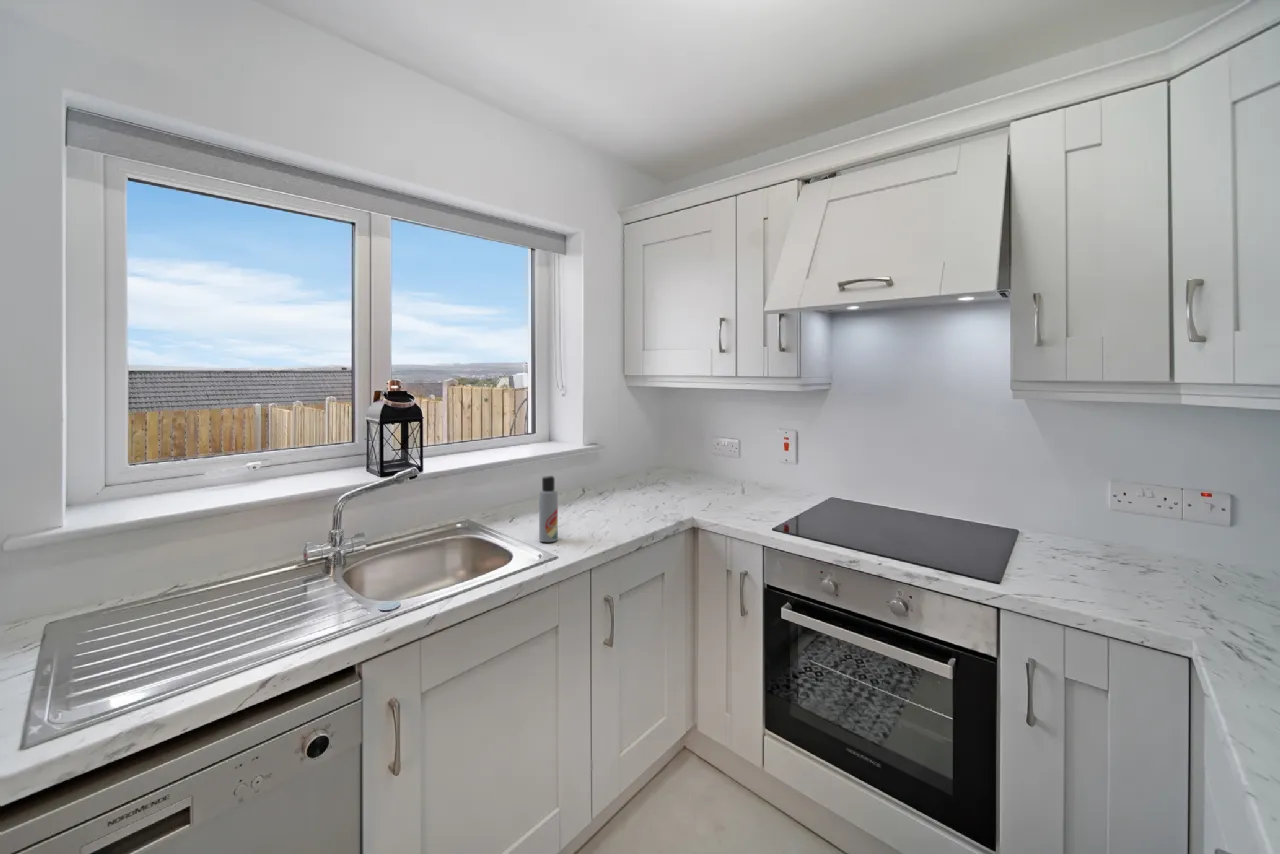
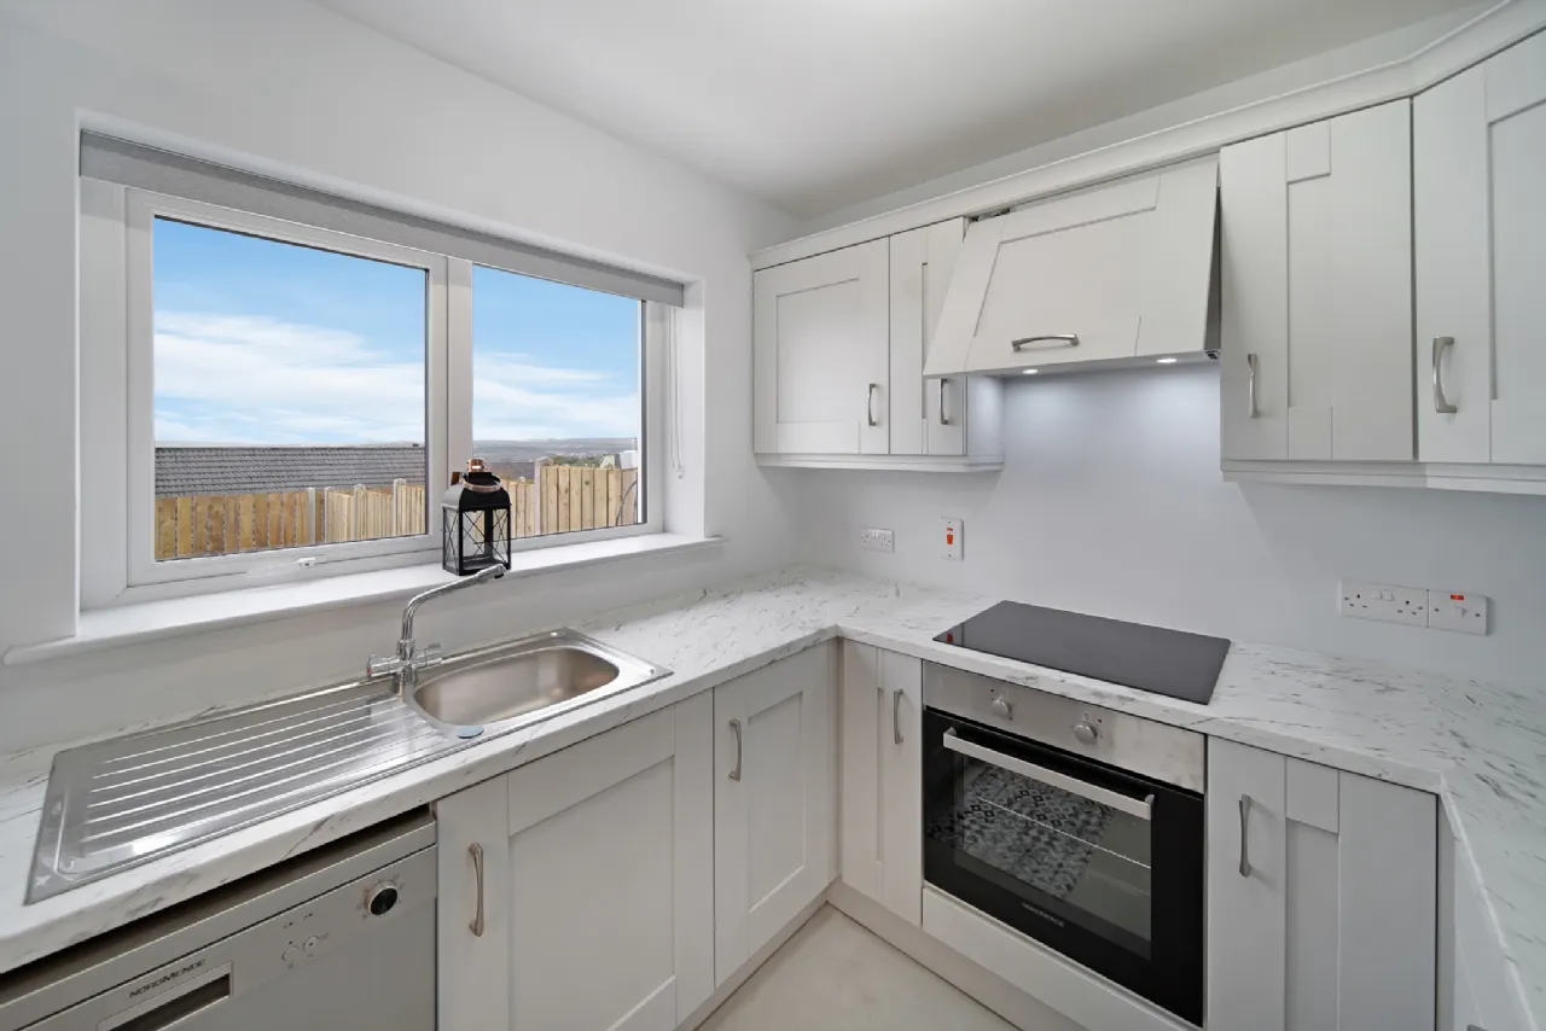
- lotion bottle (548, 508)
